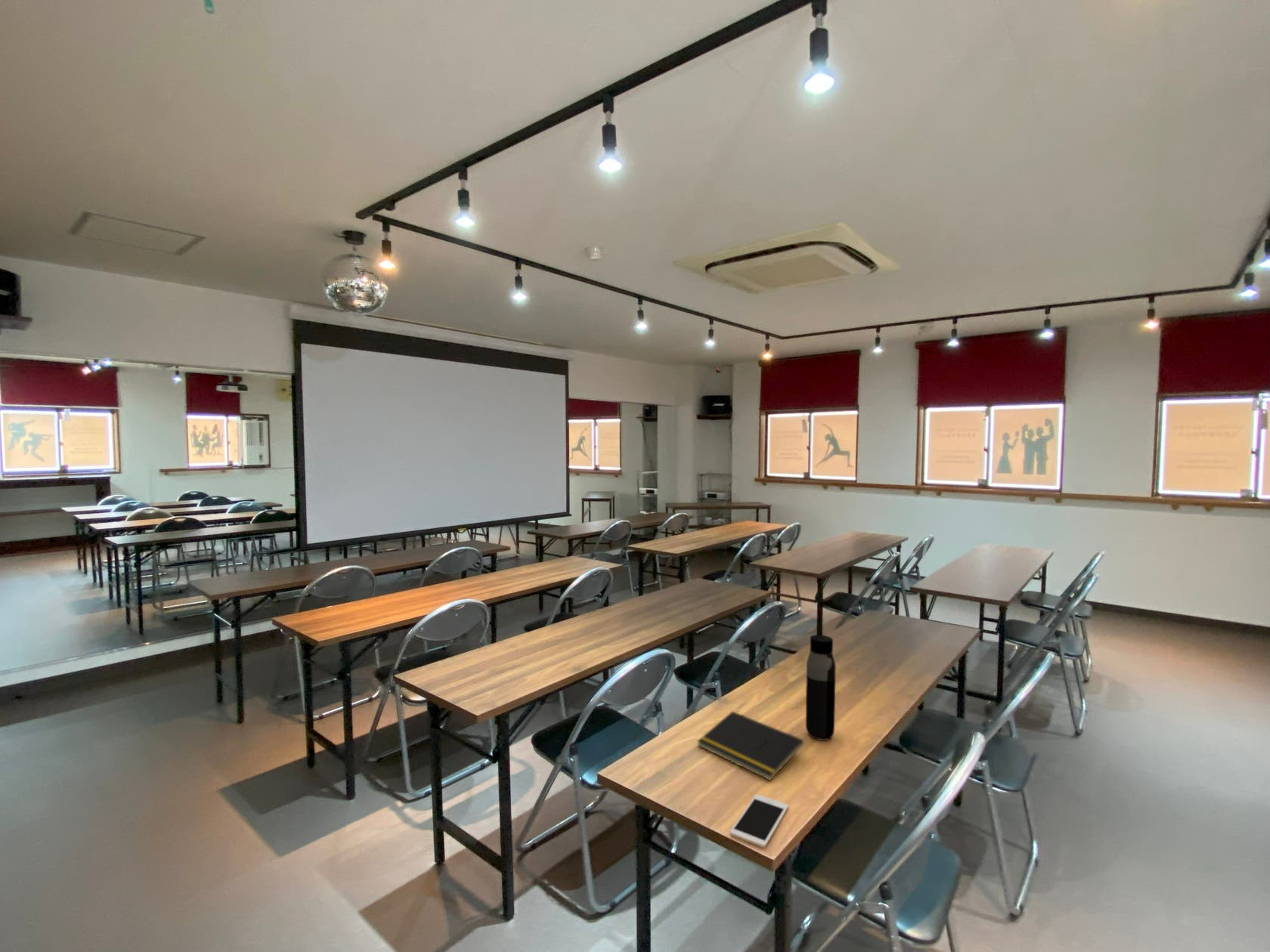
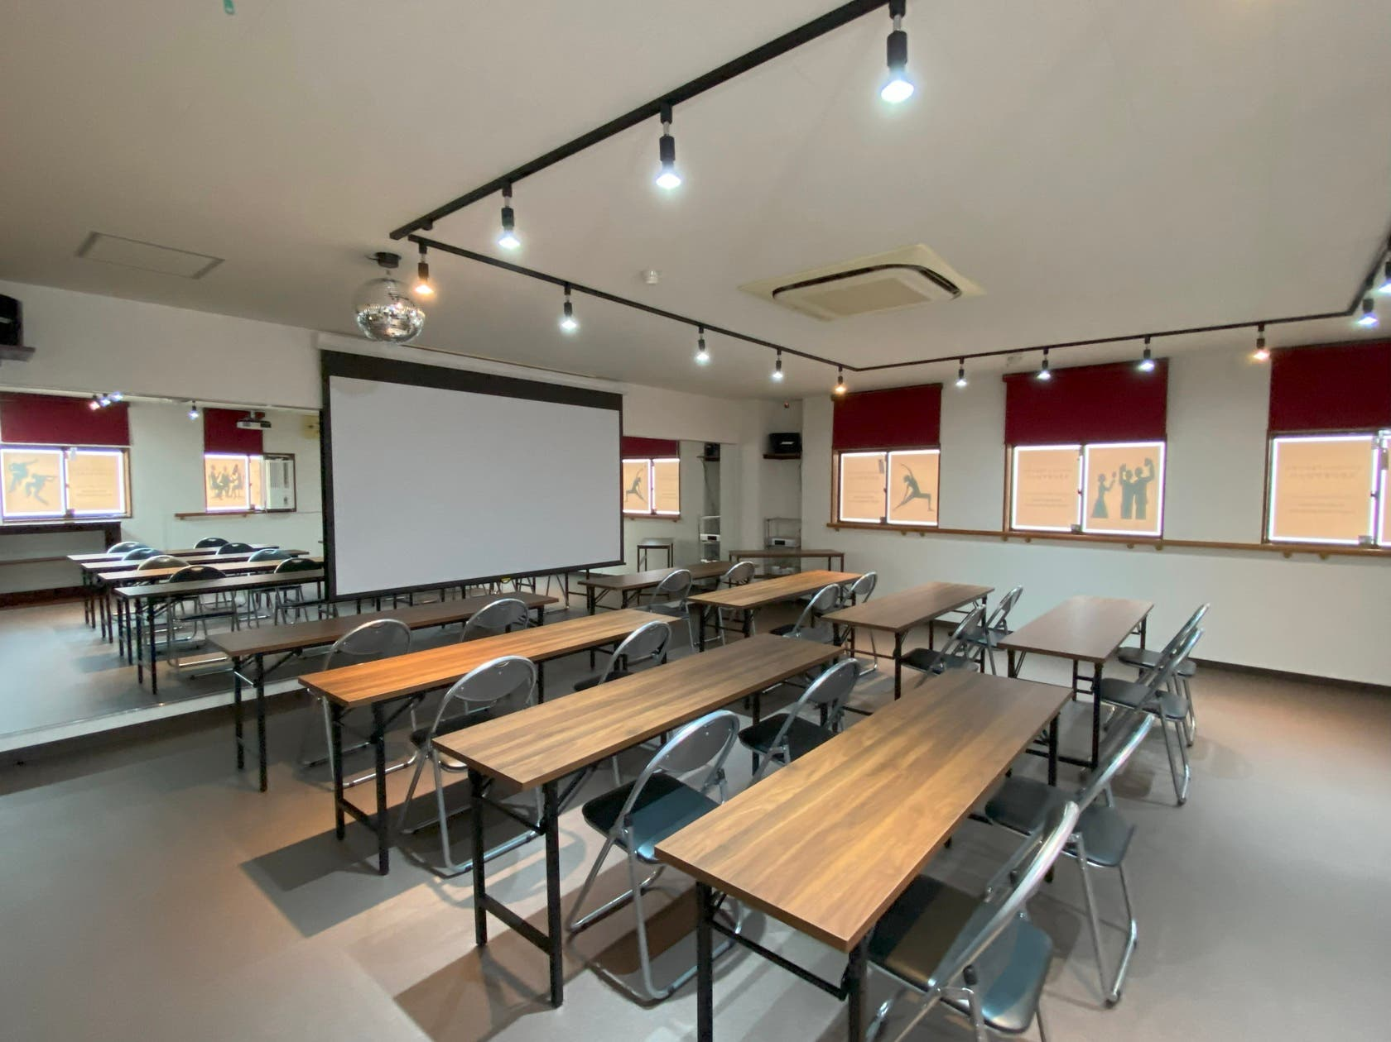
- water bottle (820, 686)
- notepad (749, 742)
- cell phone (760, 819)
